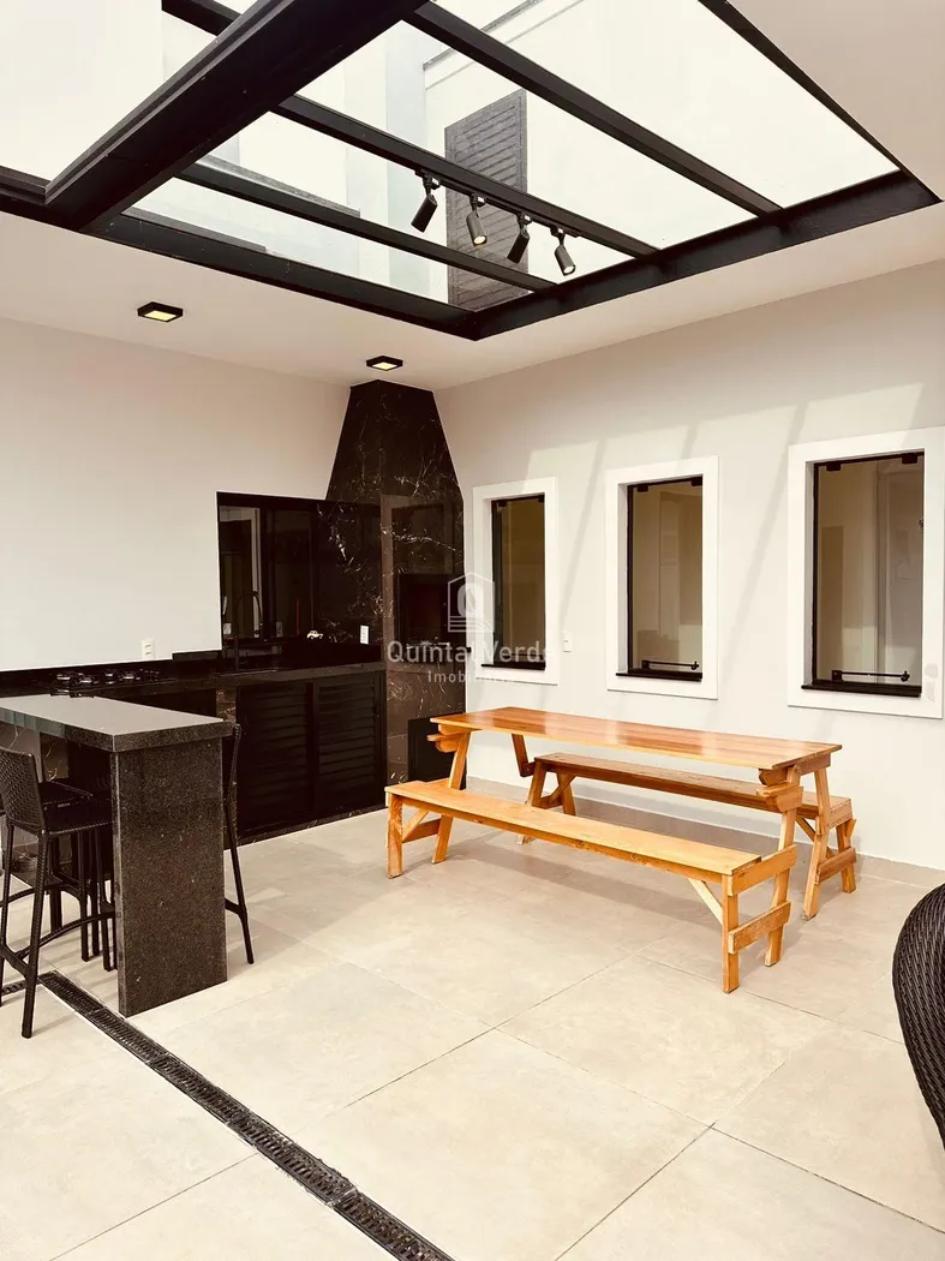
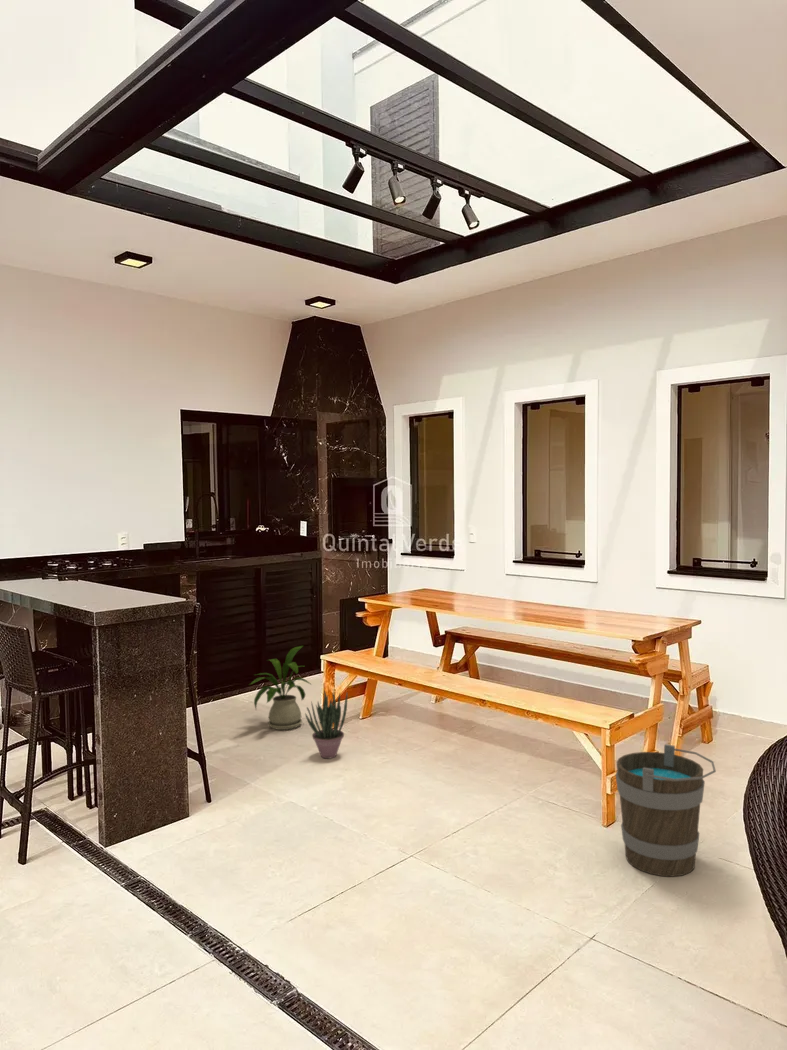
+ bucket (665, 809)
+ house plant (276, 689)
+ potted plant (327, 722)
